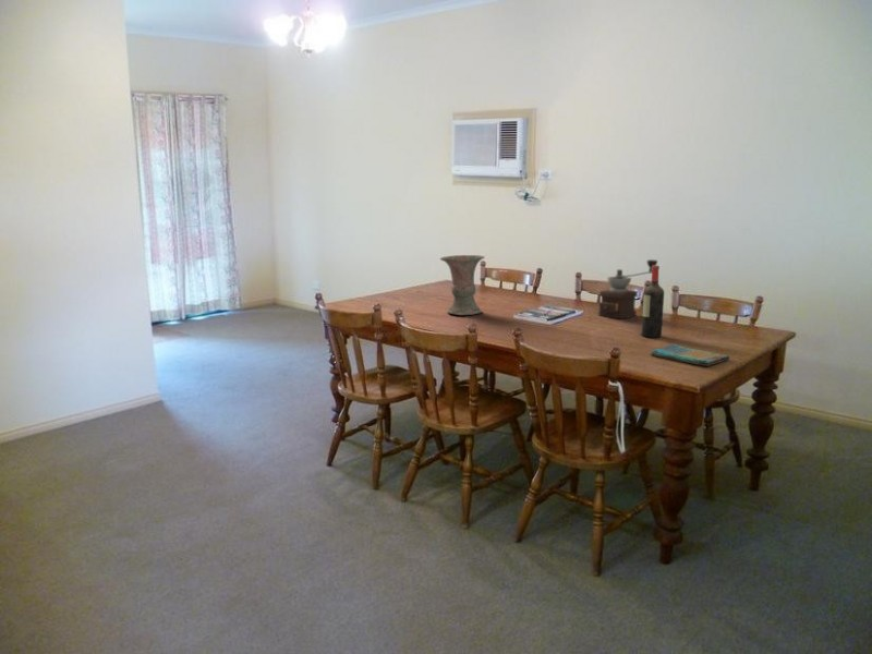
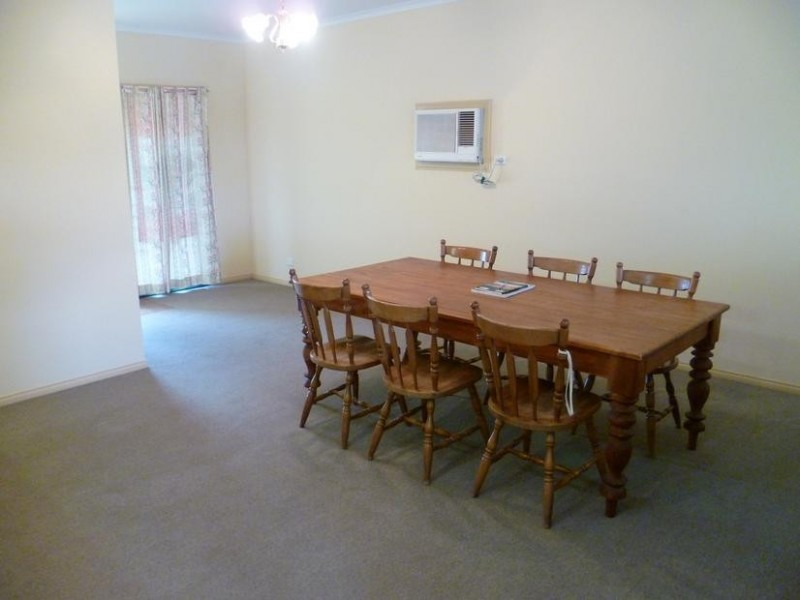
- vase (461, 284)
- wine bottle (653, 301)
- coffee grinder (627, 289)
- dish towel (689, 354)
